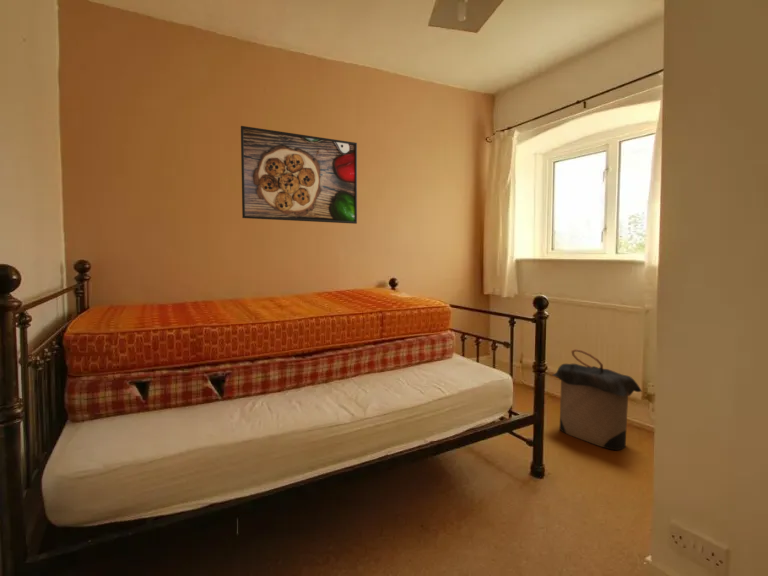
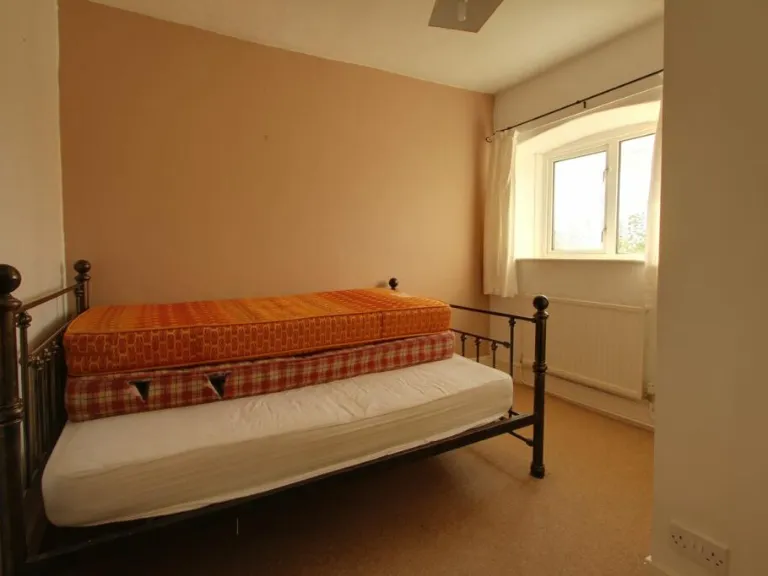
- laundry hamper (595, 394)
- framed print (302, 178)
